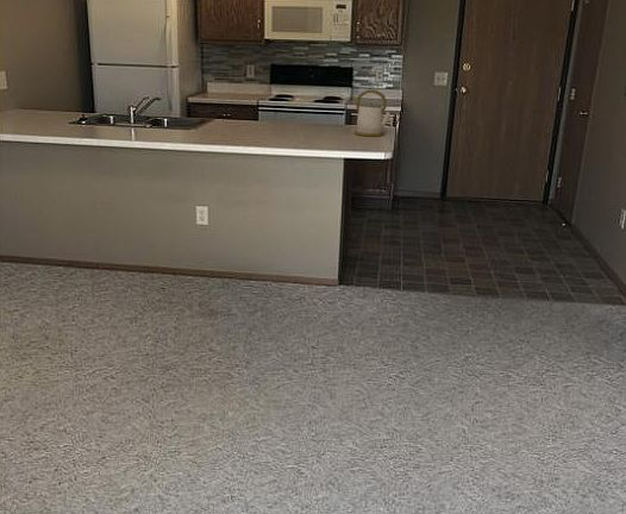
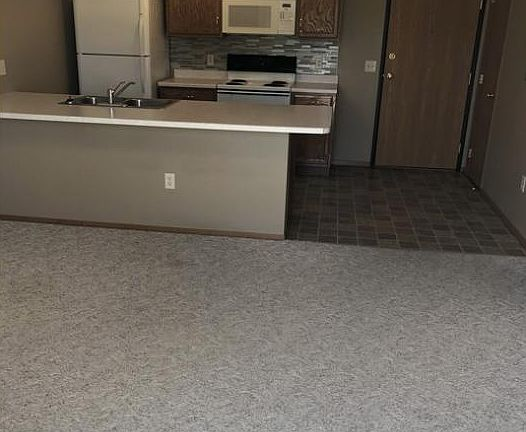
- kettle (373, 112)
